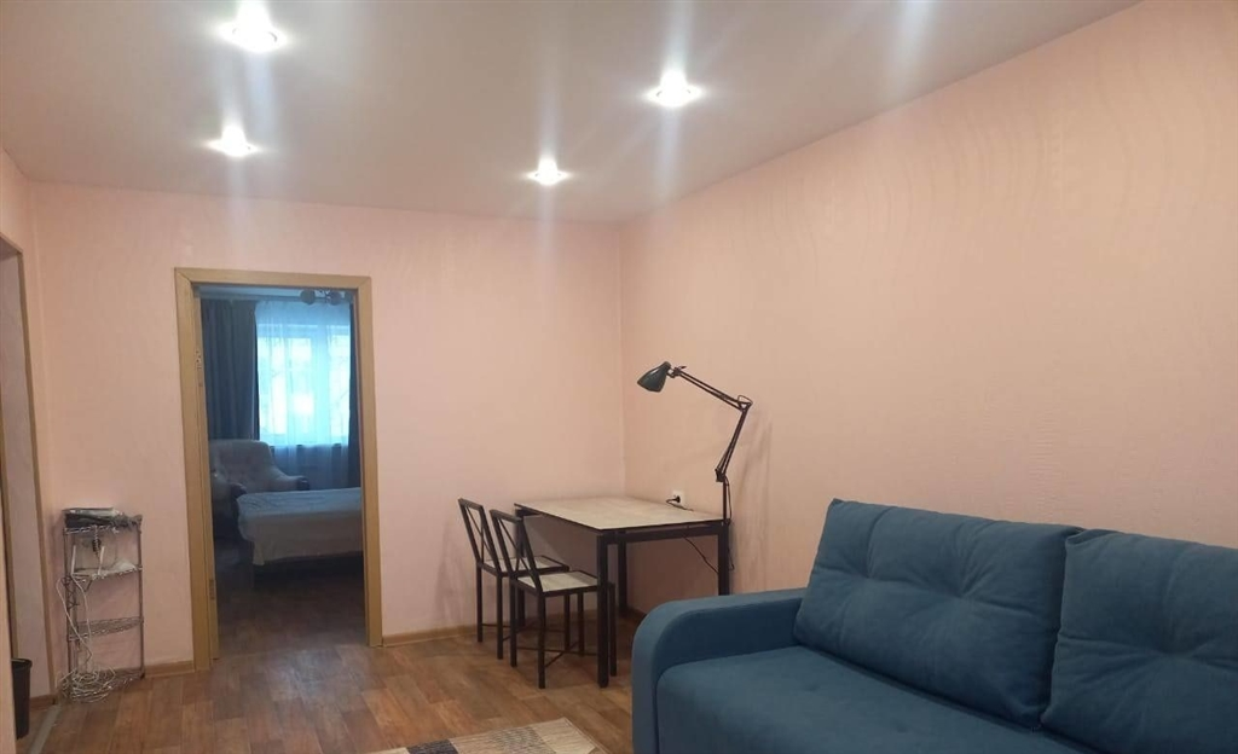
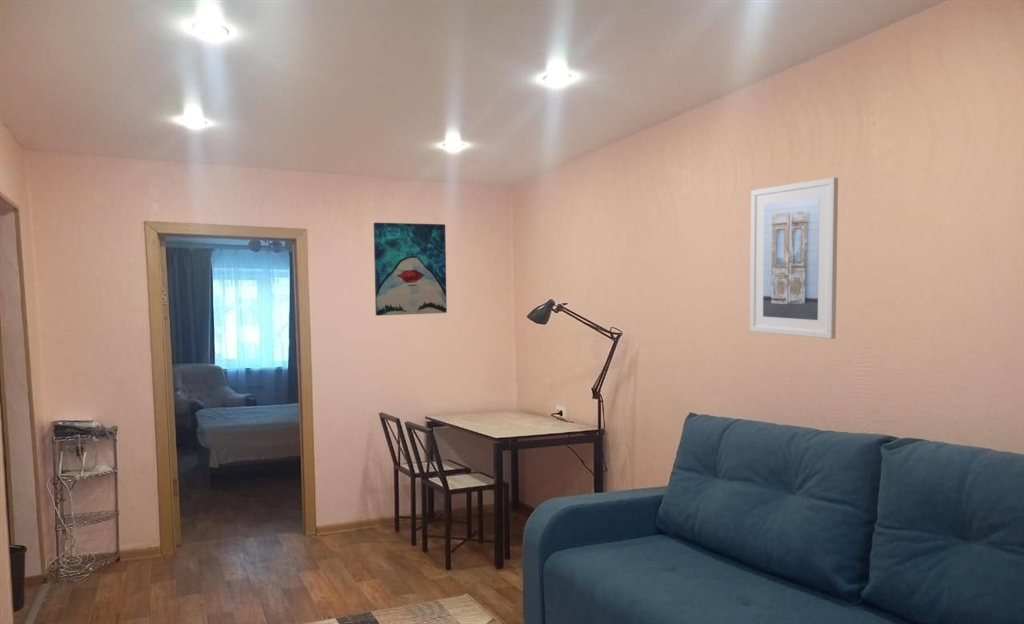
+ wall art (411, 269)
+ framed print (790, 260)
